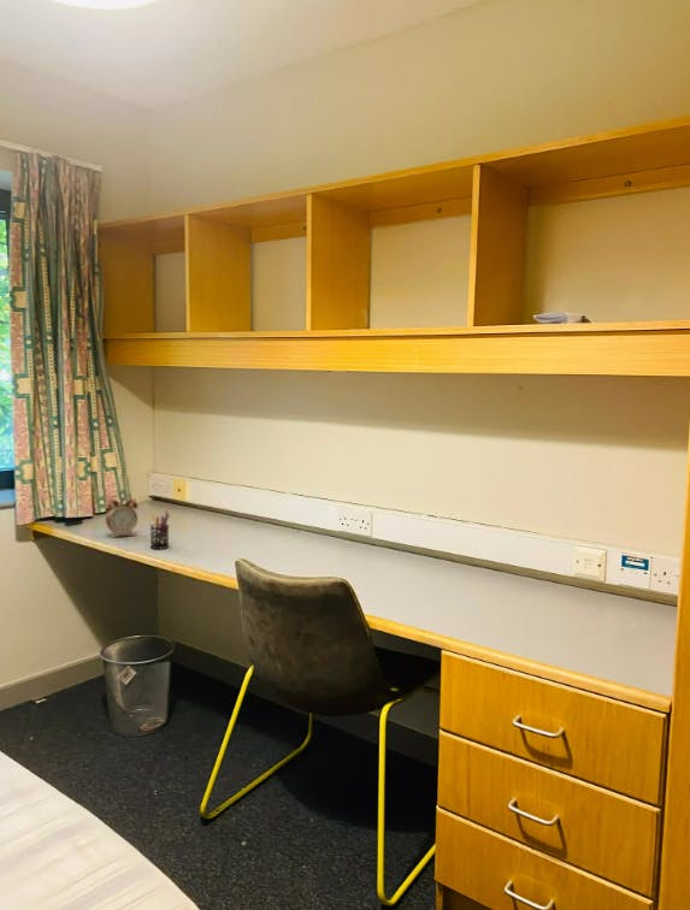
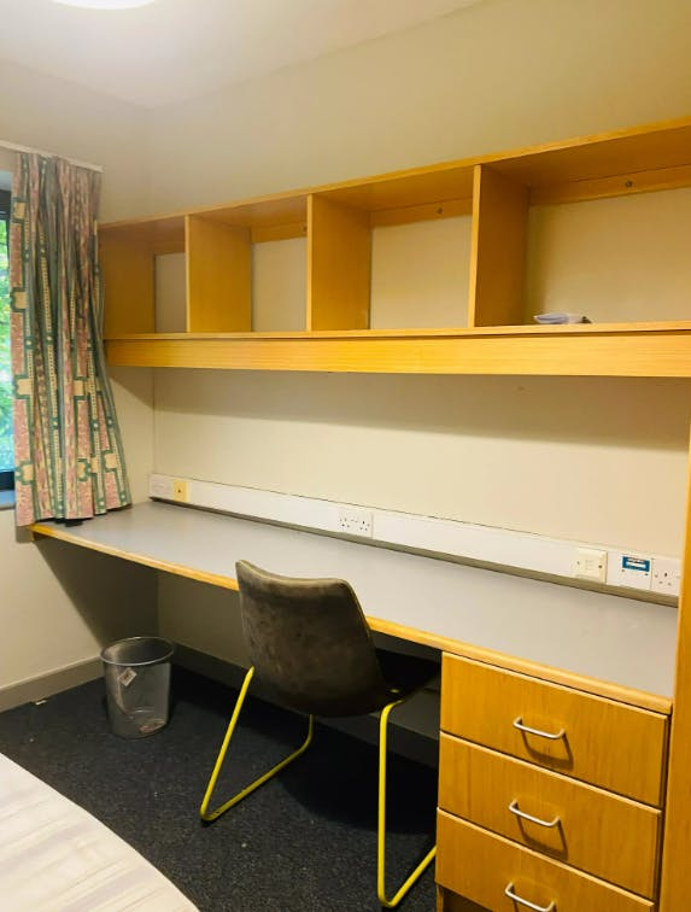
- pen holder (161, 527)
- alarm clock (122, 514)
